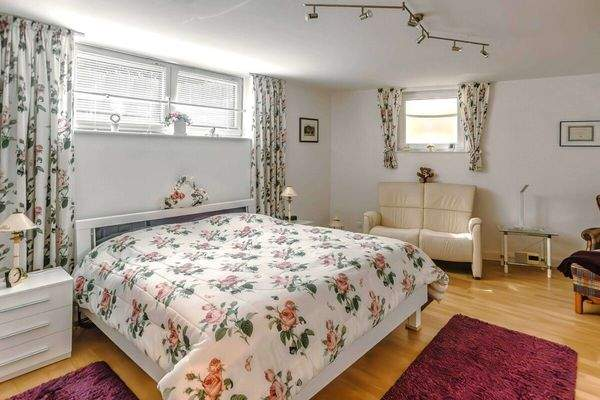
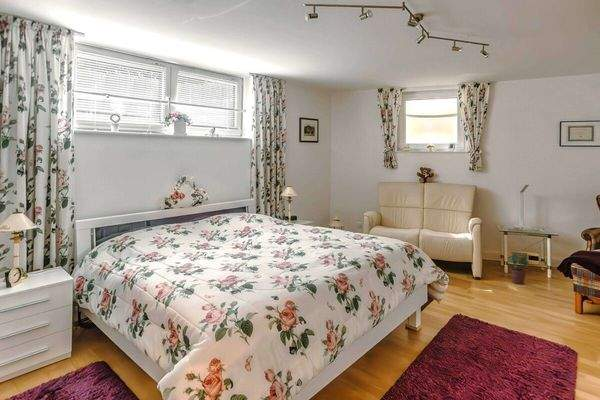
+ potted plant (516, 266)
